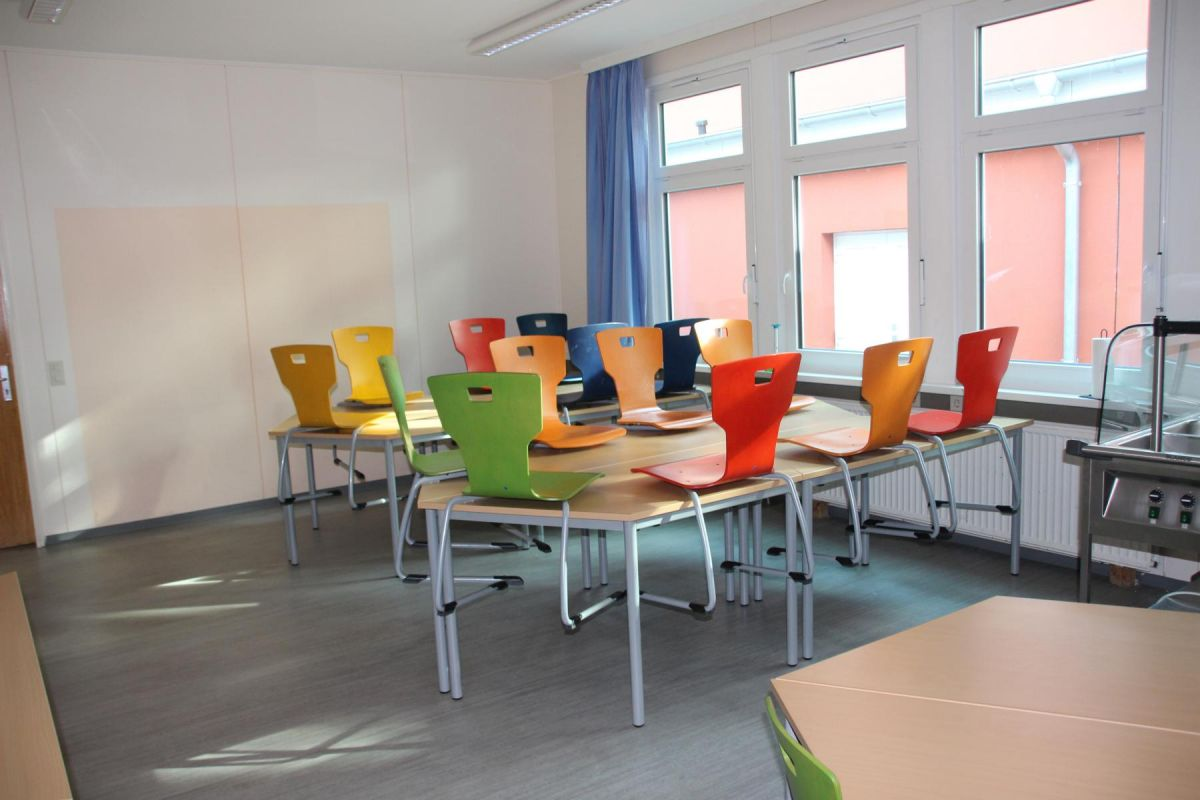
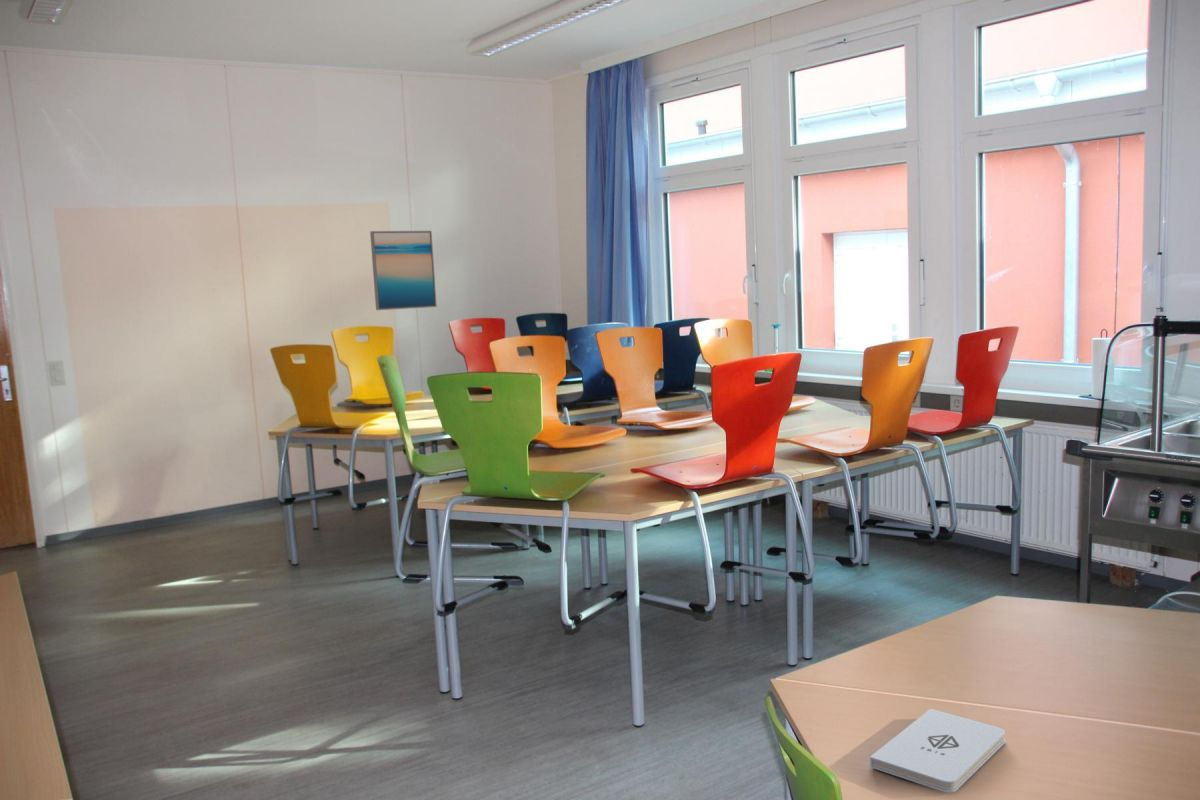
+ wall art (404, 270)
+ notepad (940, 748)
